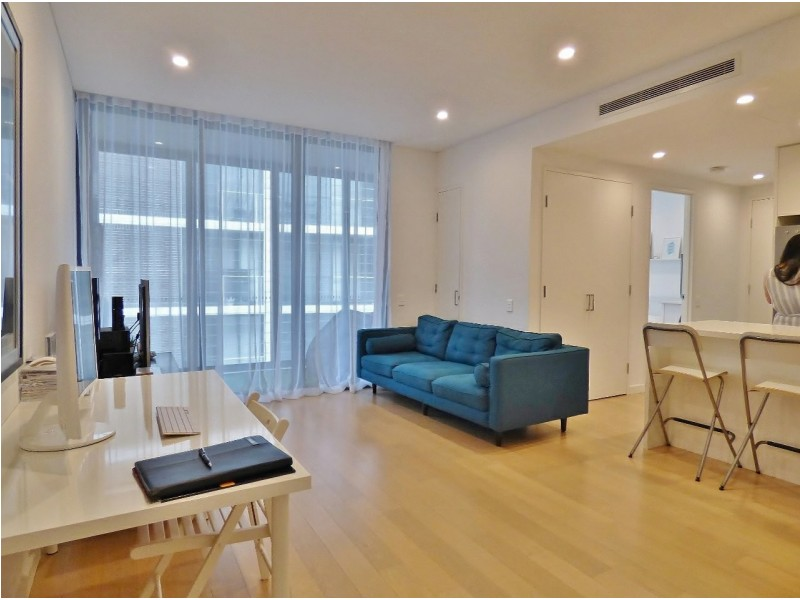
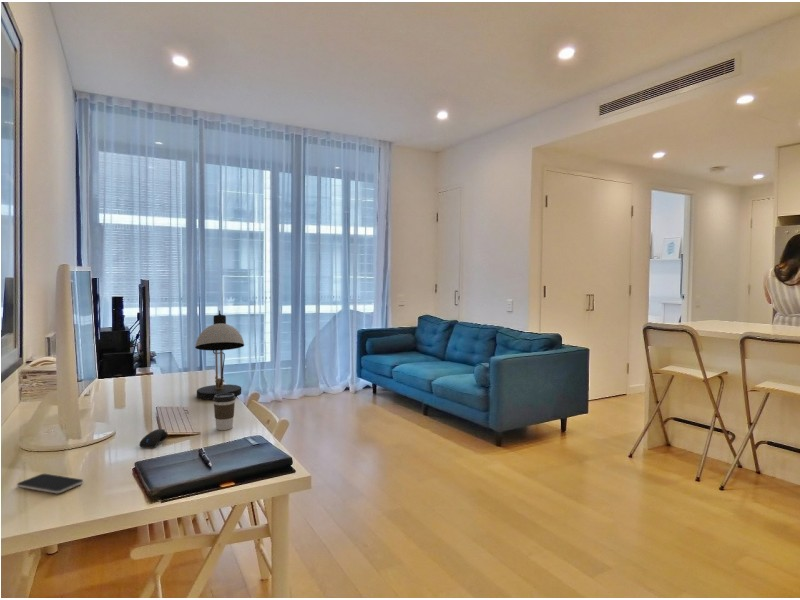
+ smartphone (50, 483)
+ desk lamp (219, 353)
+ coffee cup (224, 411)
+ computer mouse (154, 437)
